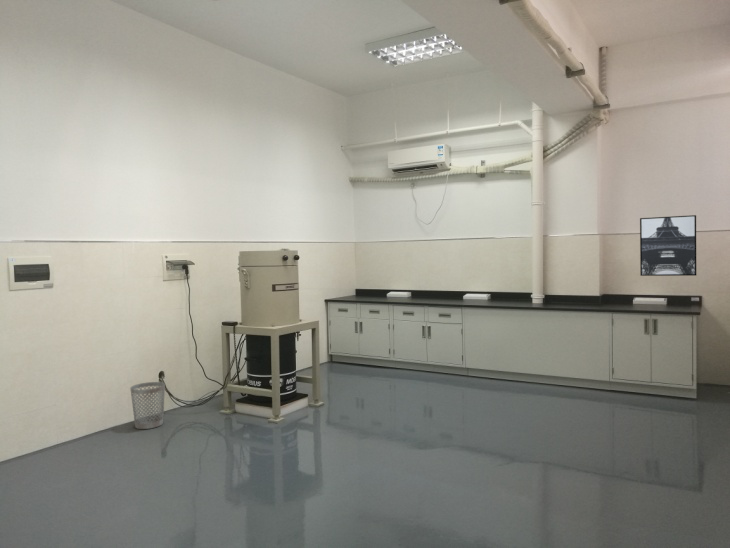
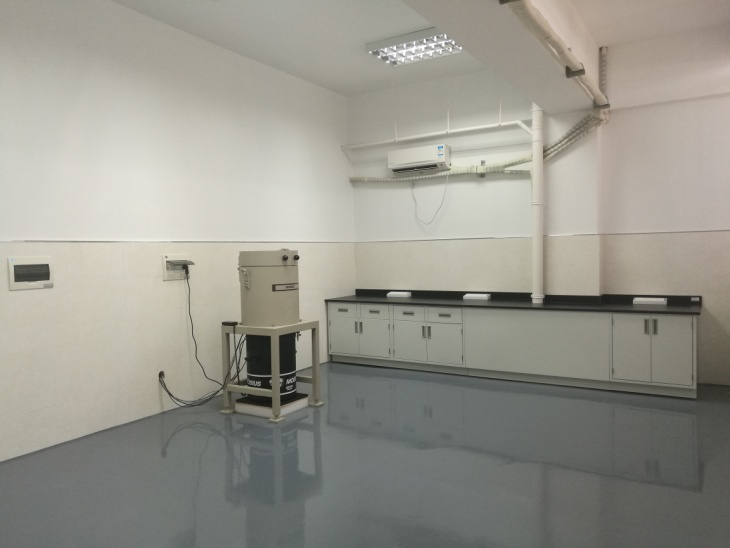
- wastebasket (148, 405)
- wall art (667, 246)
